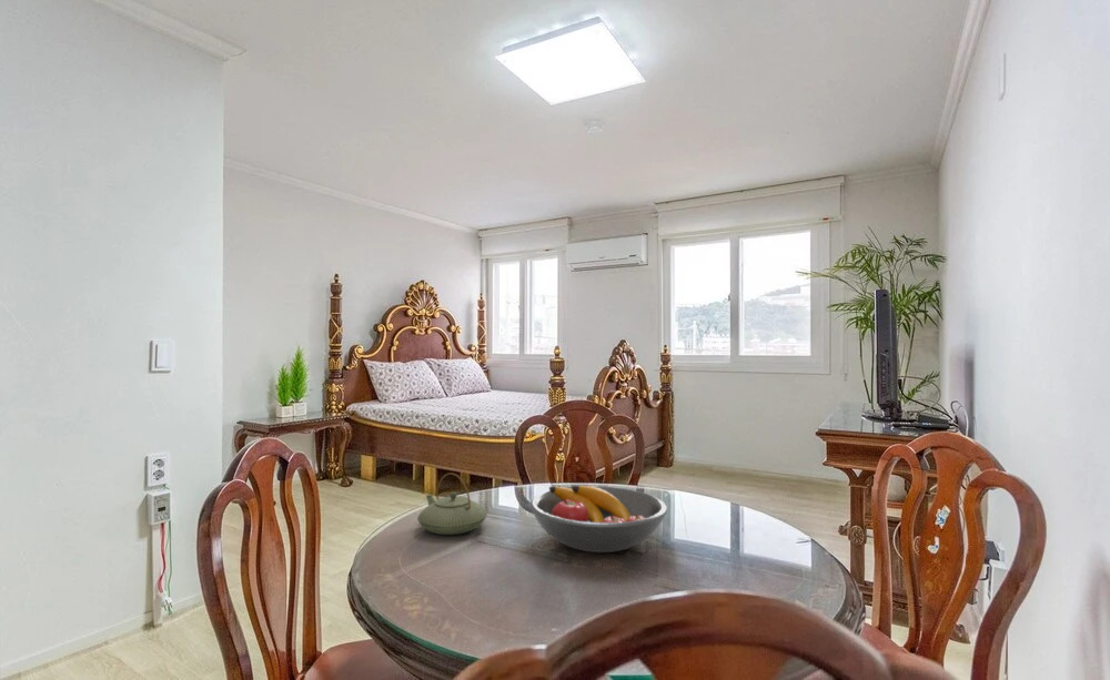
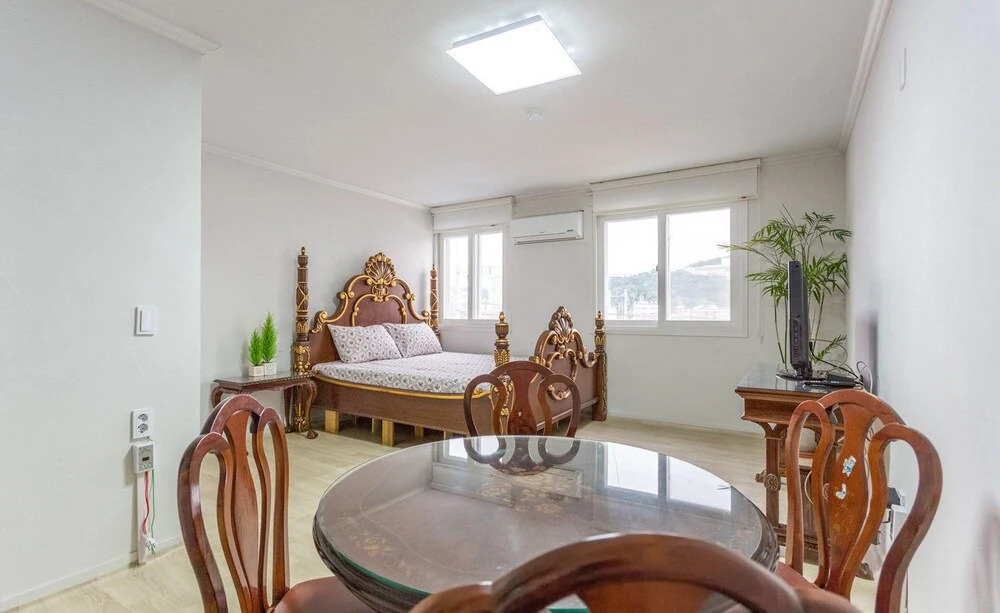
- fruit bowl (597, 517)
- teapot (450, 499)
